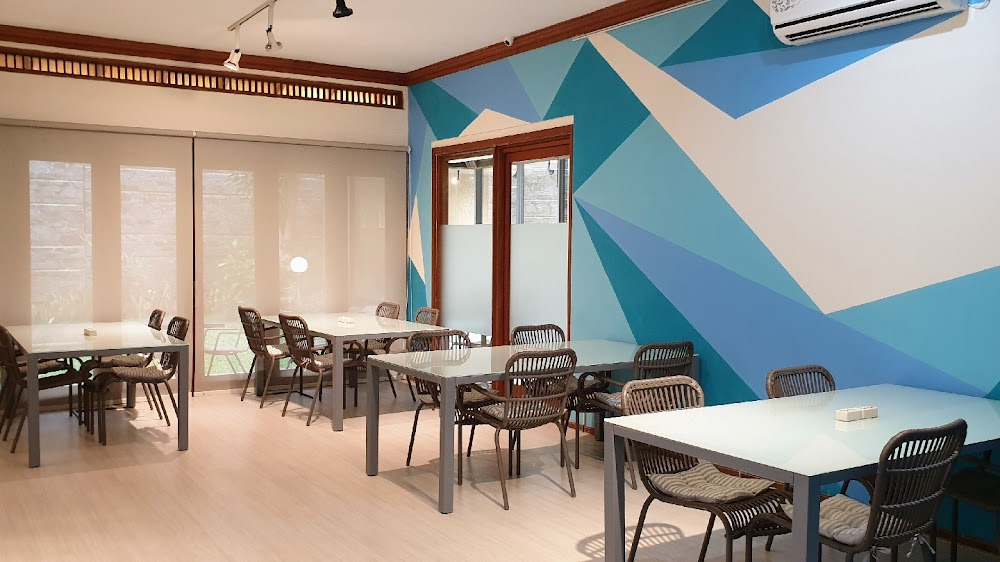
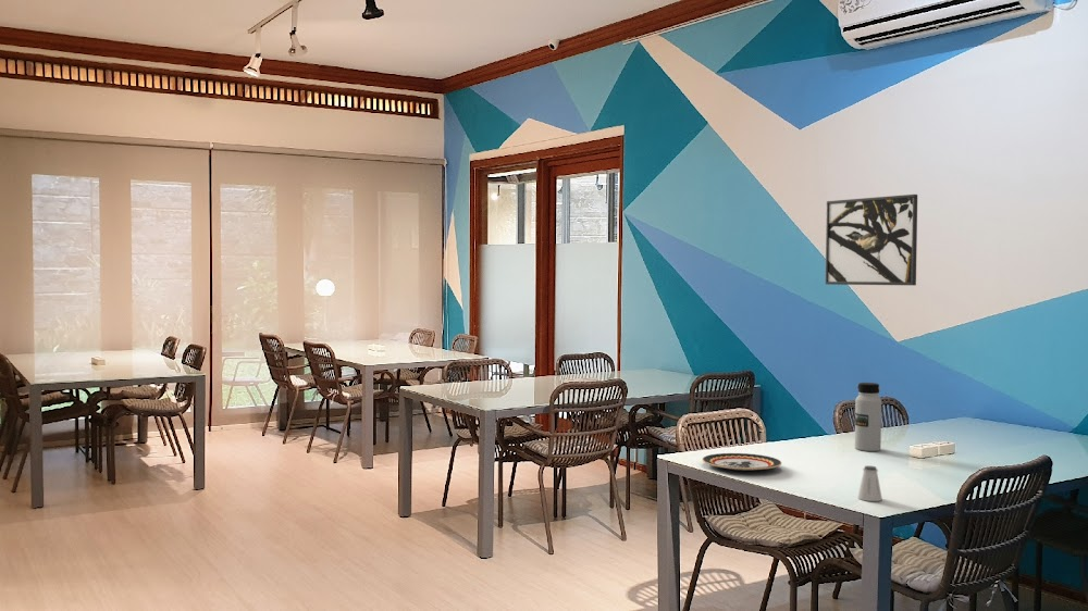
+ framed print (869, 241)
+ plate (741, 463)
+ saltshaker (869, 483)
+ water bottle (868, 415)
